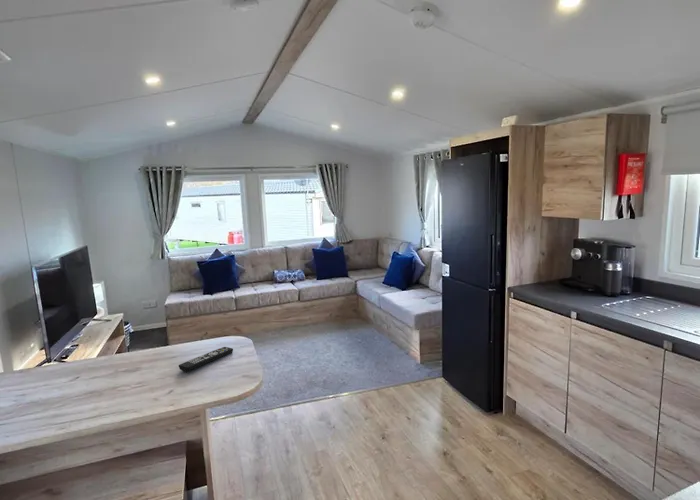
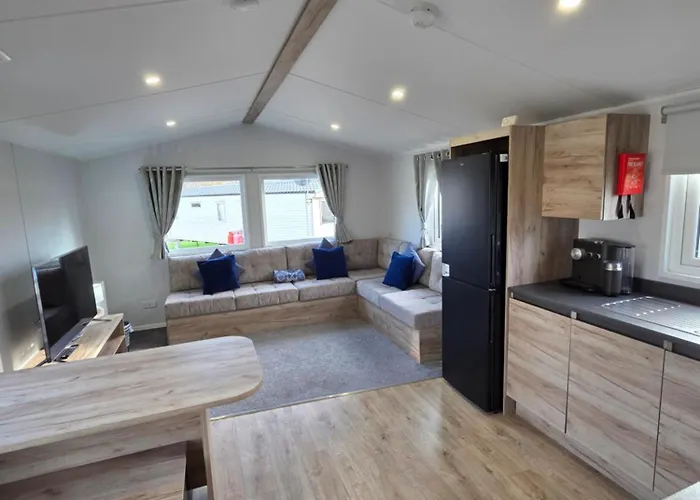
- remote control (207, 358)
